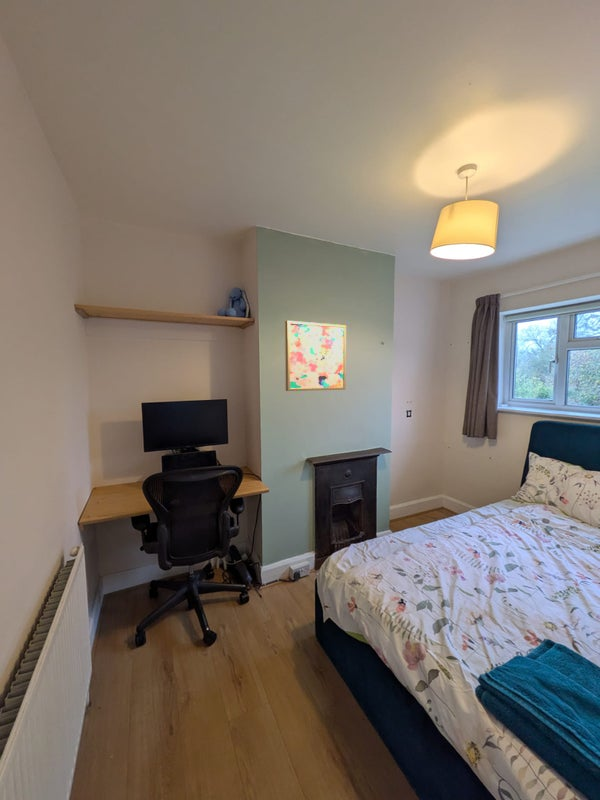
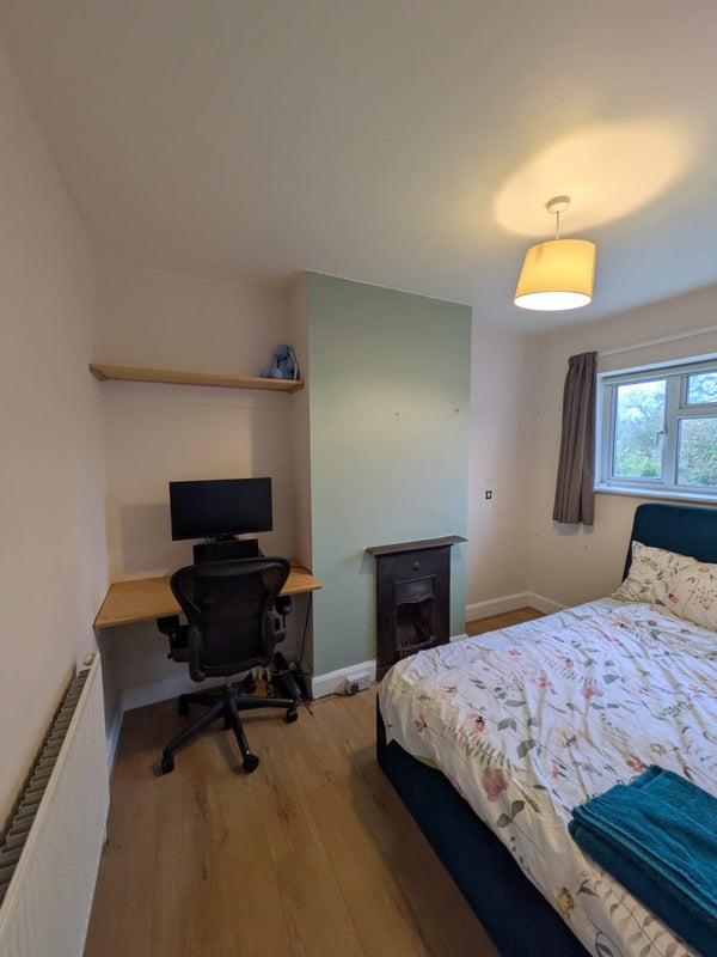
- wall art (316, 357)
